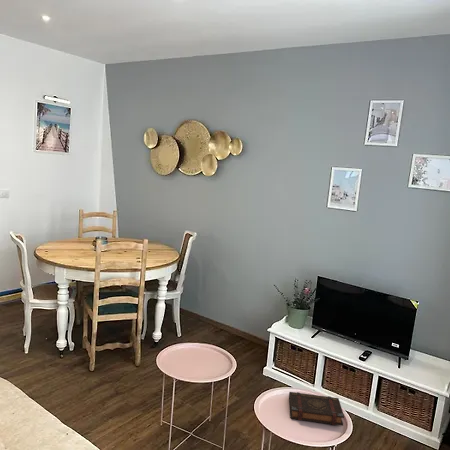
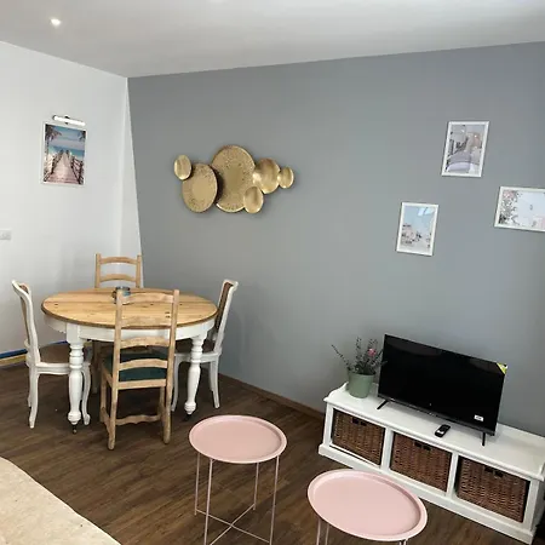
- book (315, 407)
